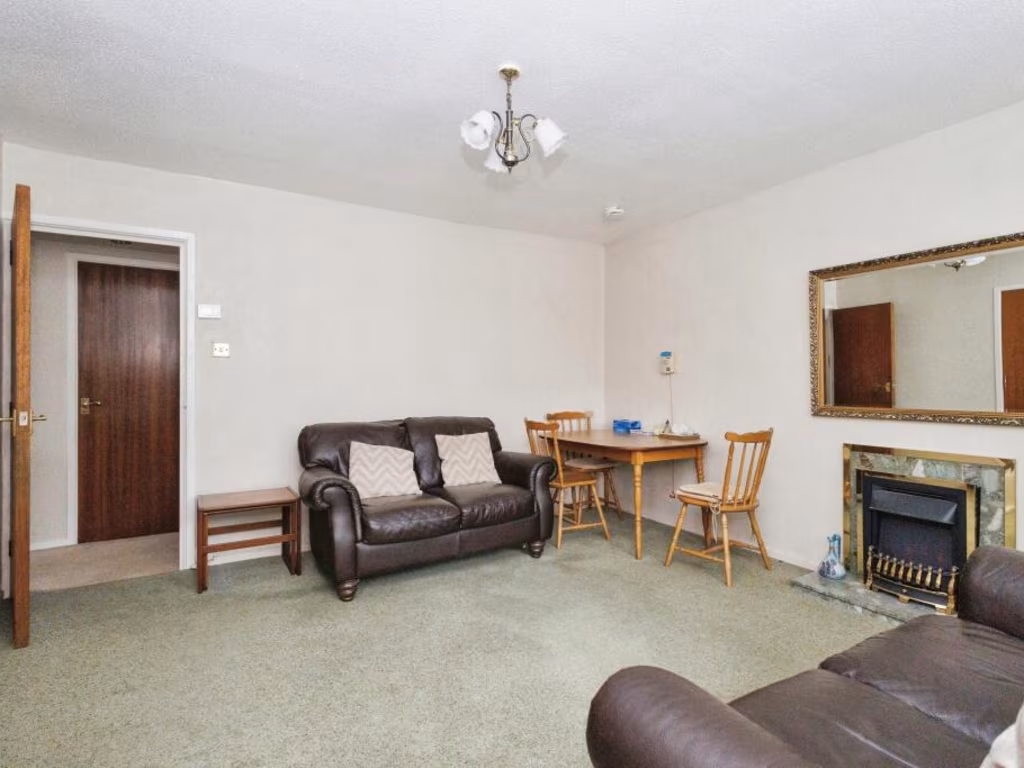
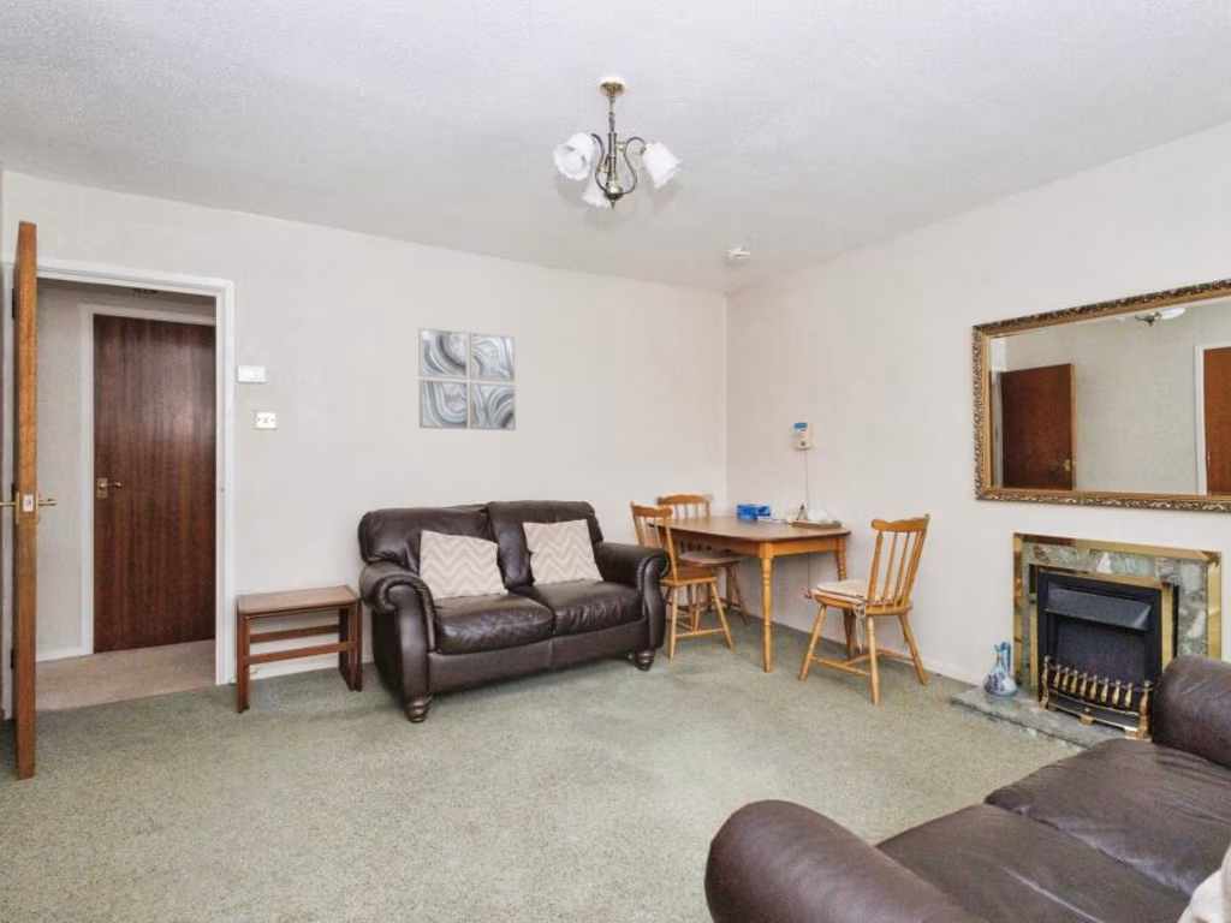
+ wall art (468, 381)
